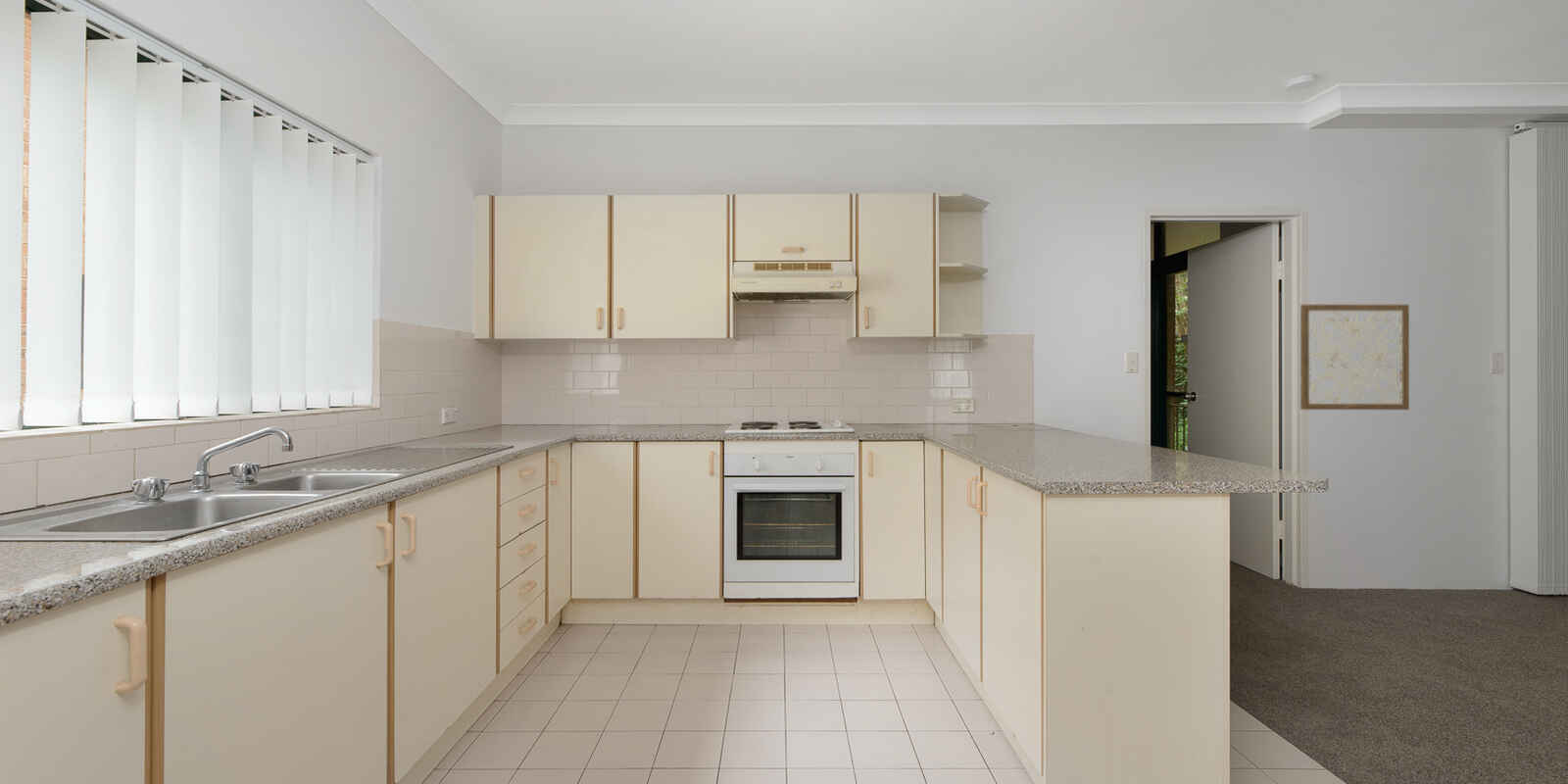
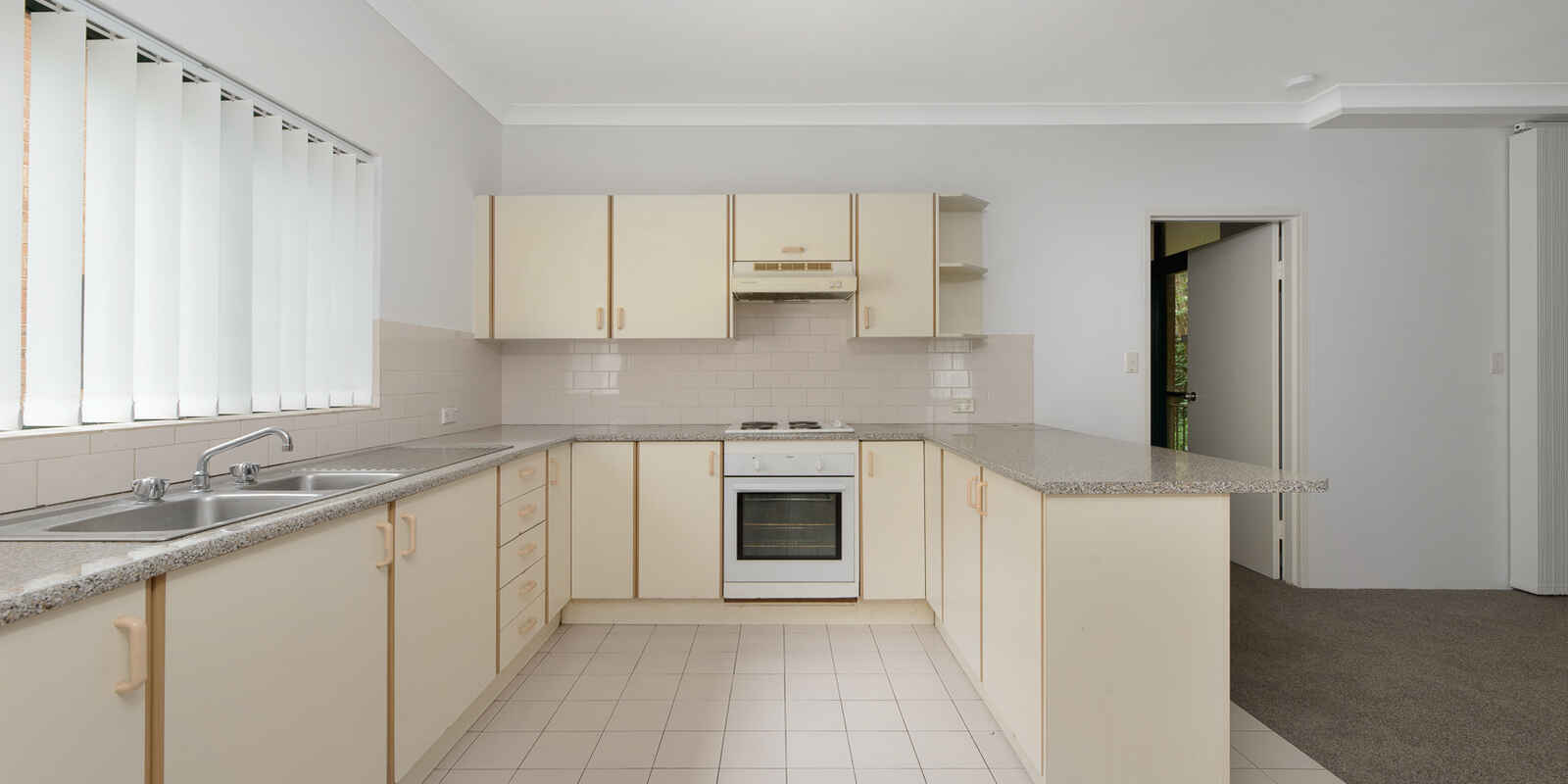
- wall art (1351, 359)
